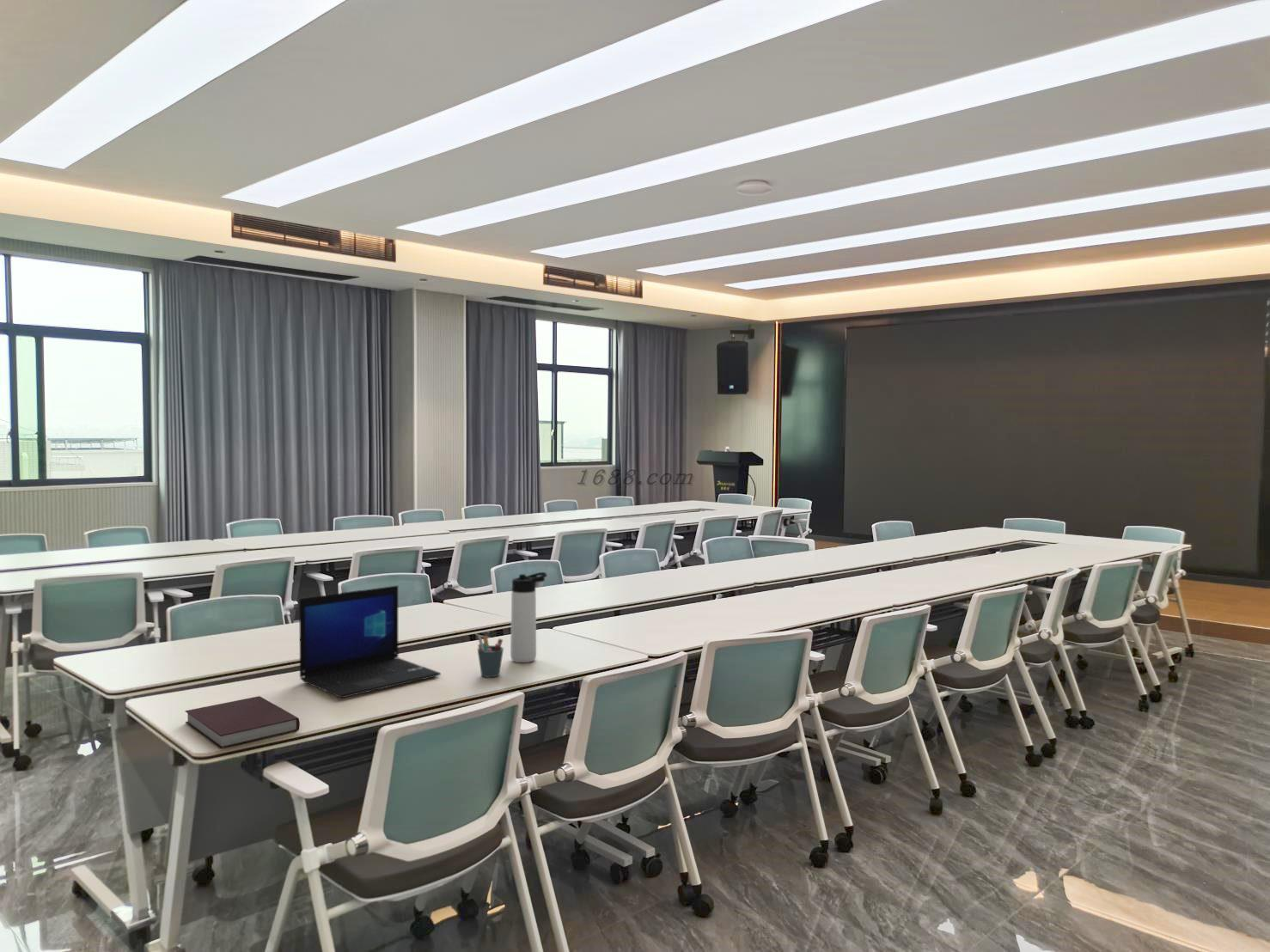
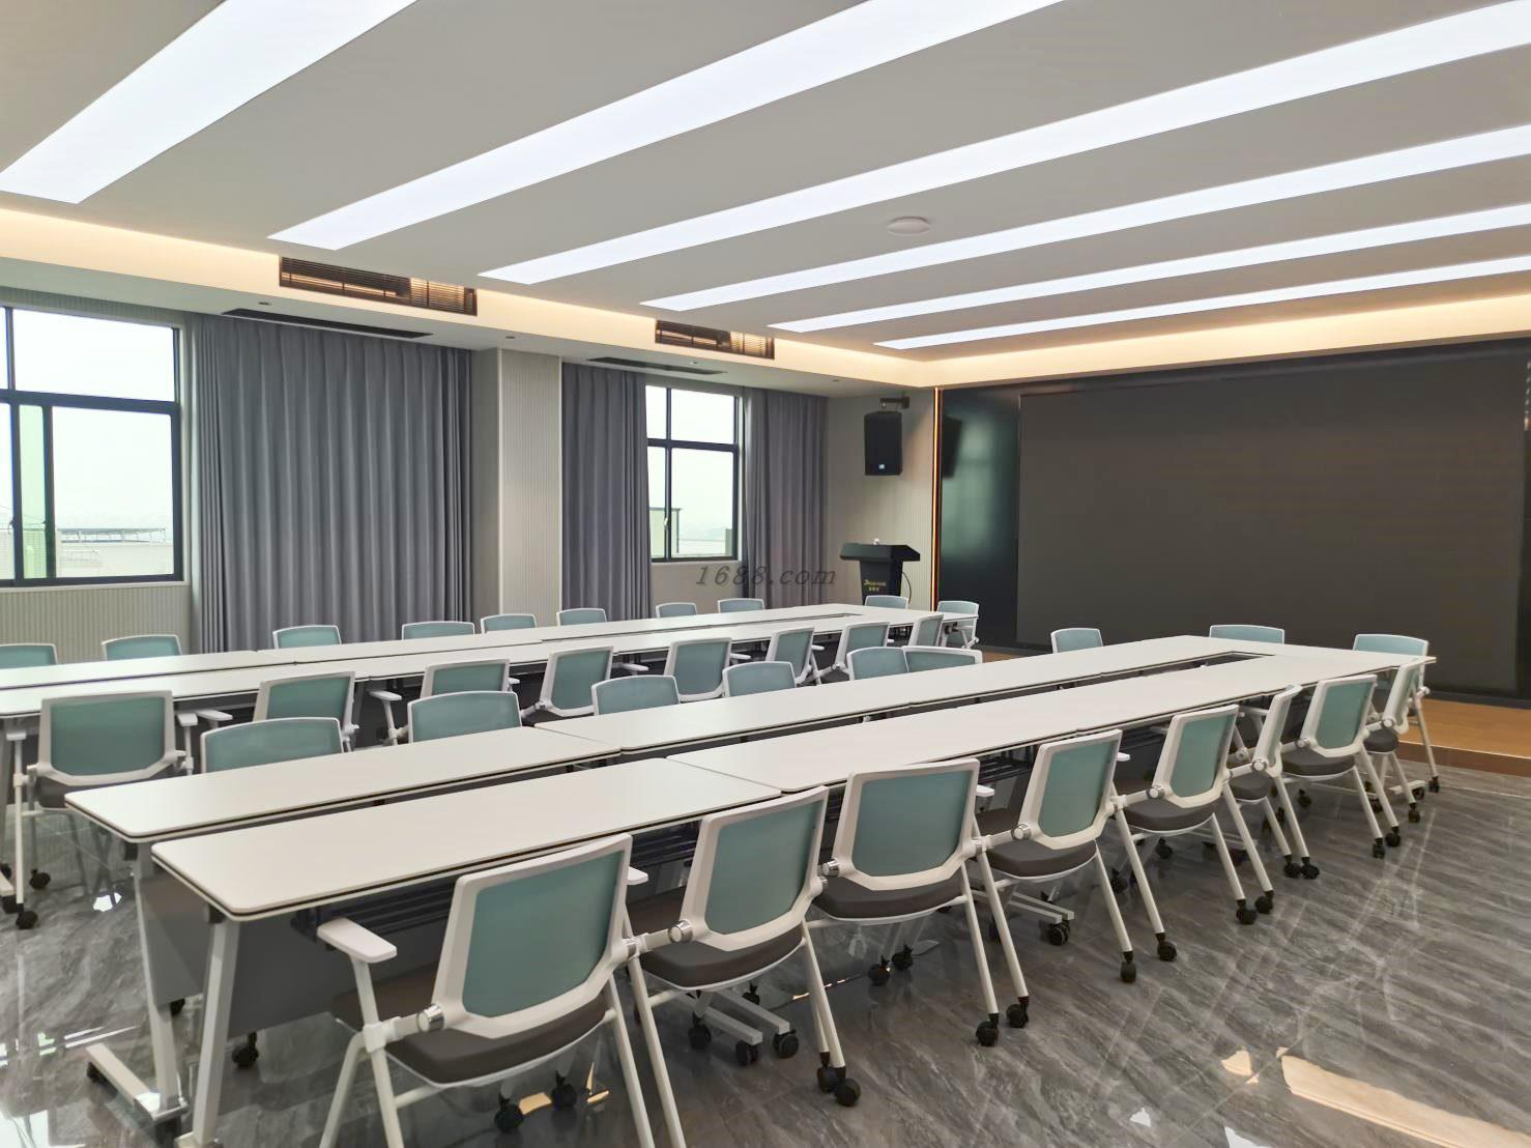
- pen holder (490, 654)
- laptop (370, 638)
- thermos bottle (528, 616)
- notebook (241, 720)
